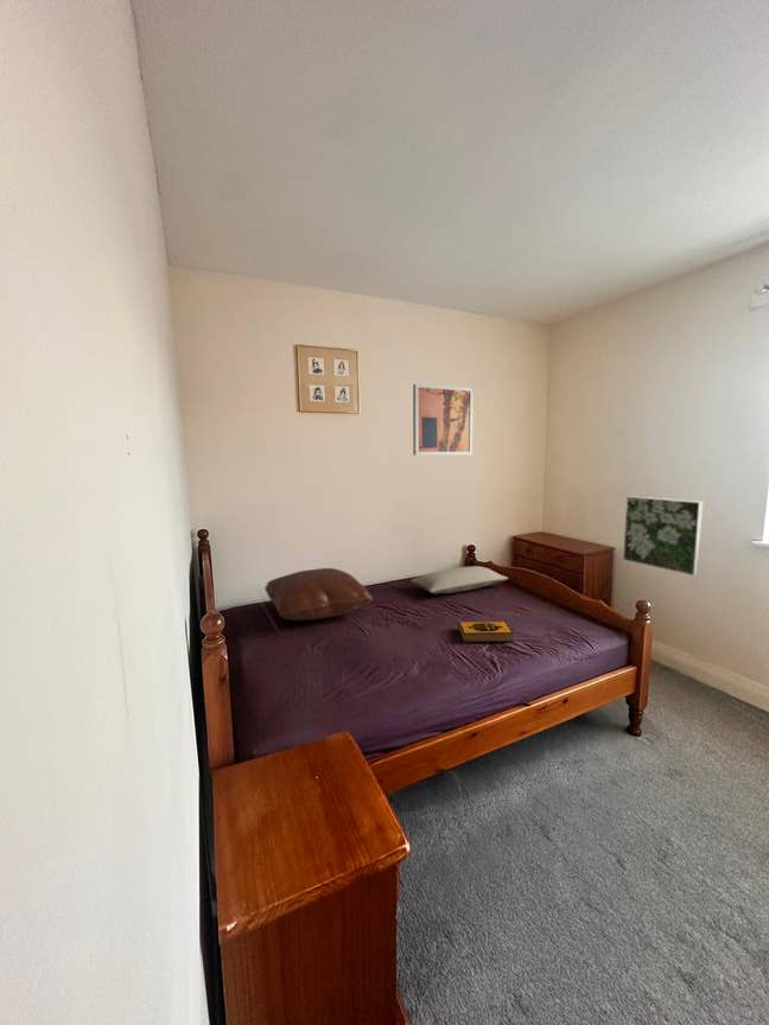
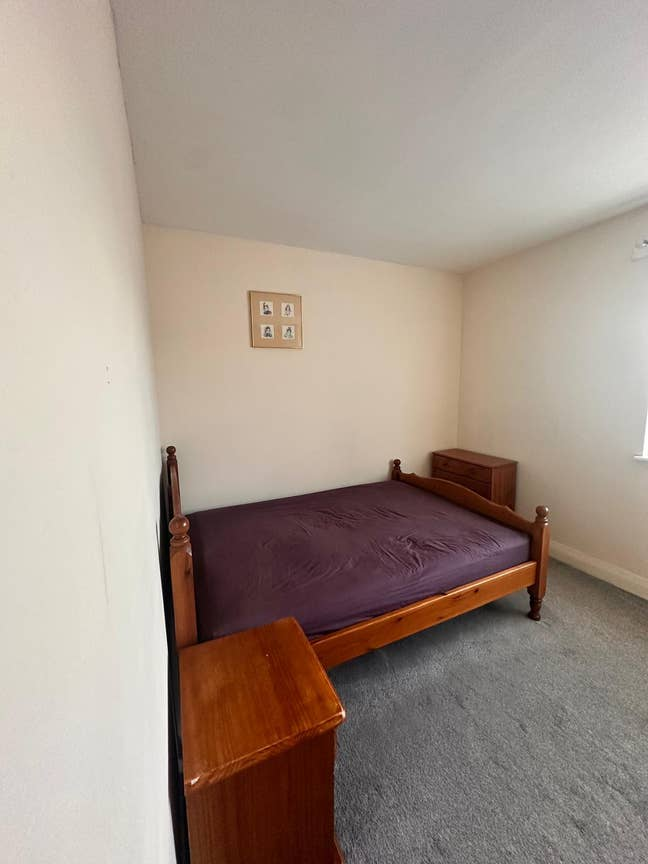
- pillow (316, 593)
- pillow (458, 578)
- wall art (443, 420)
- hardback book (484, 630)
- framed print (659, 533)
